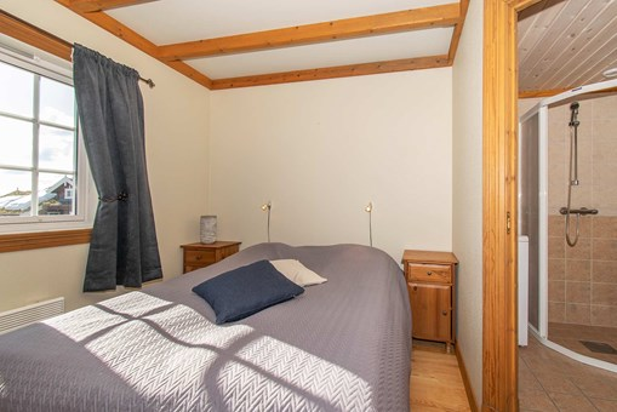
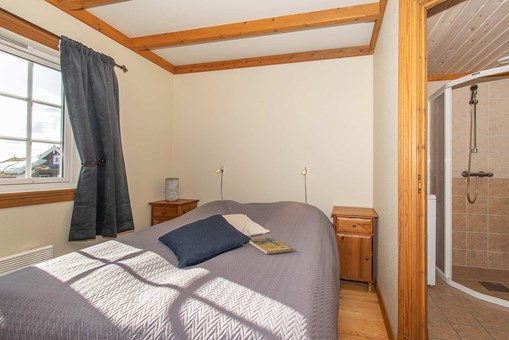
+ booklet (269, 245)
